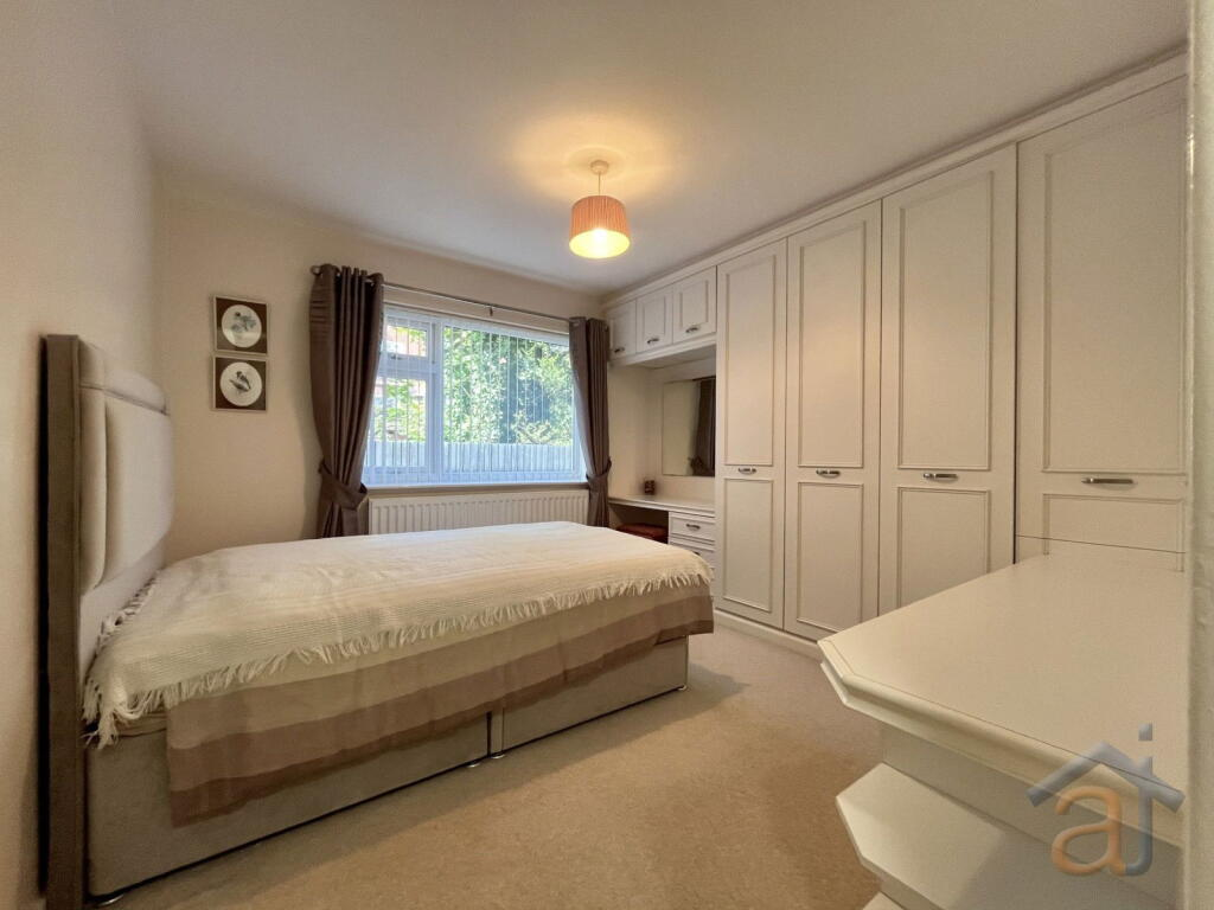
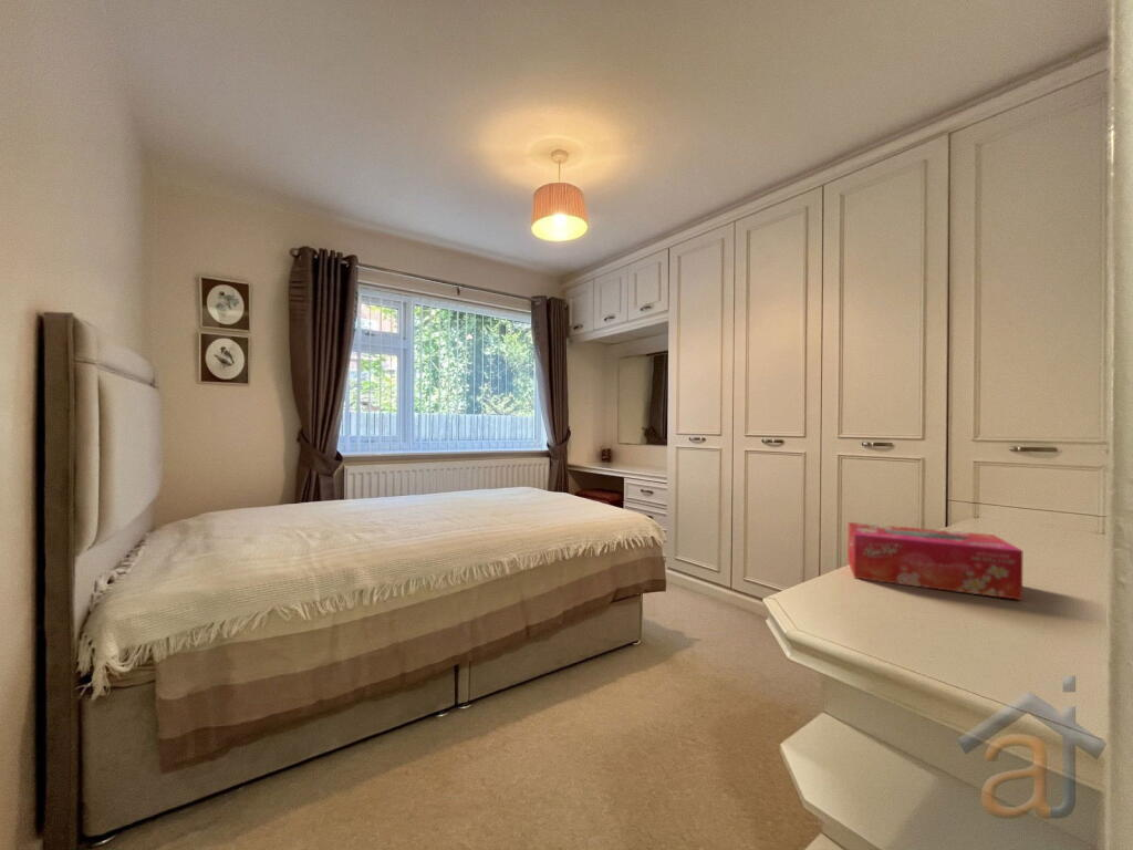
+ tissue box (924, 556)
